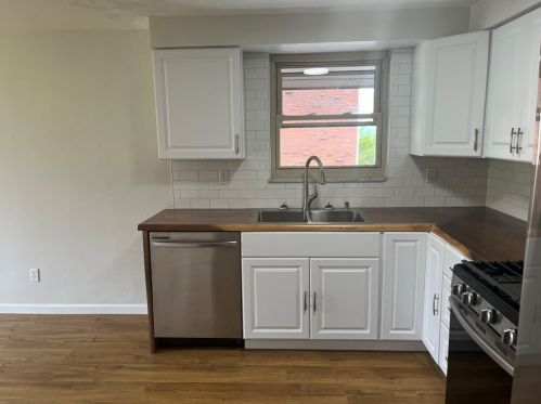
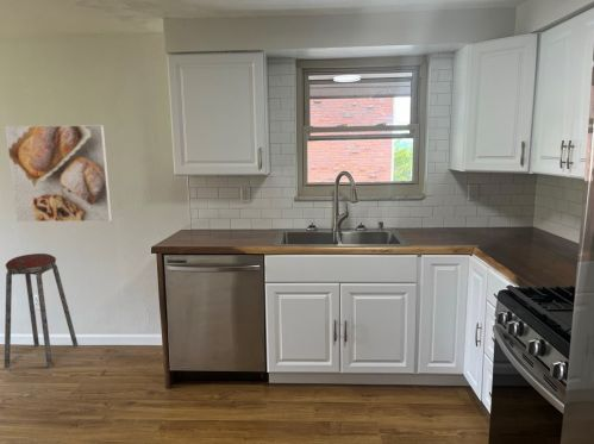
+ music stool (39, 306)
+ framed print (58, 174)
